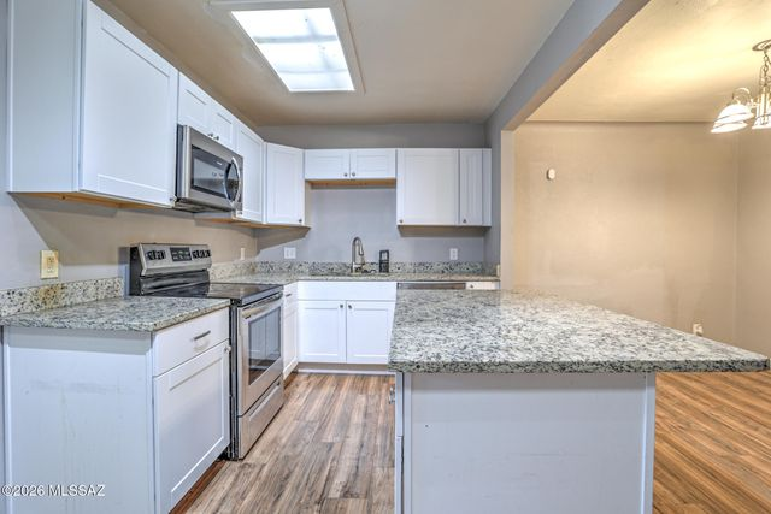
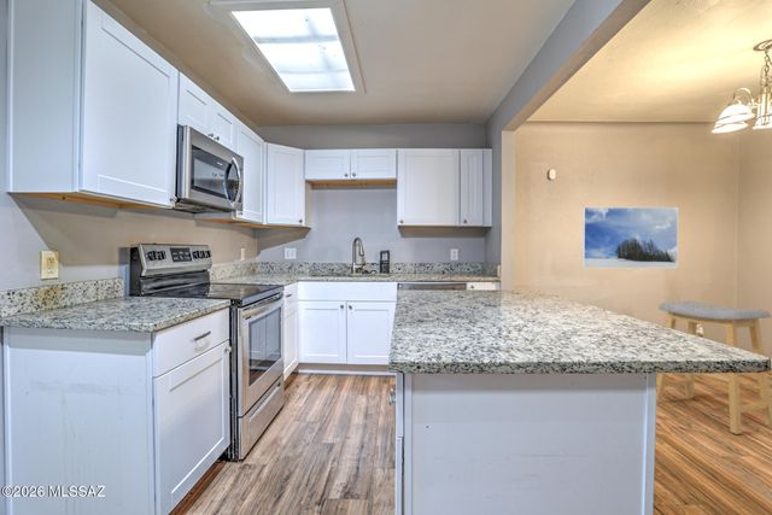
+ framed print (630, 238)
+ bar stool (709, 374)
